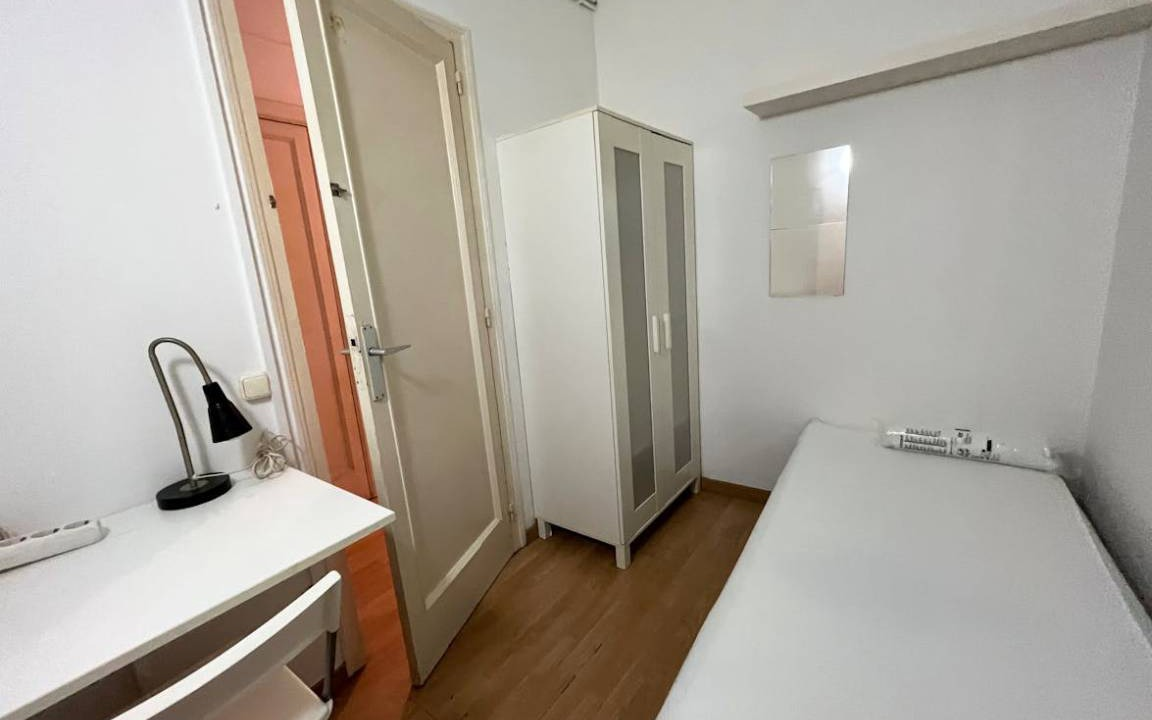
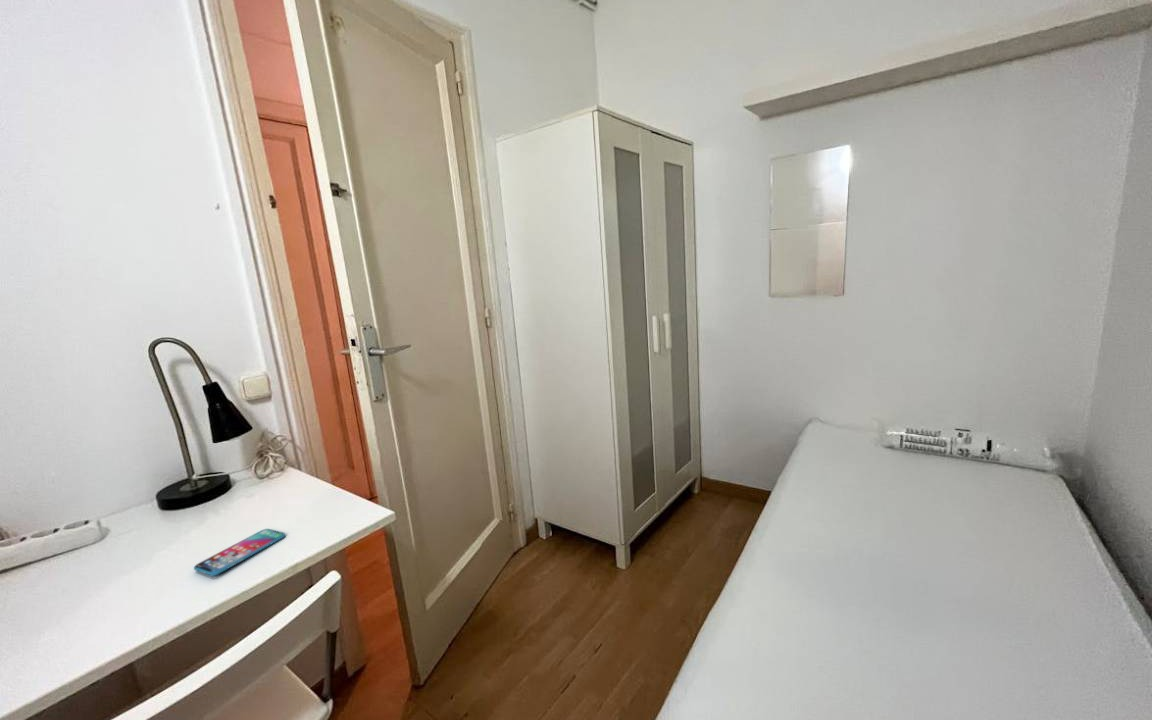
+ smartphone (242, 550)
